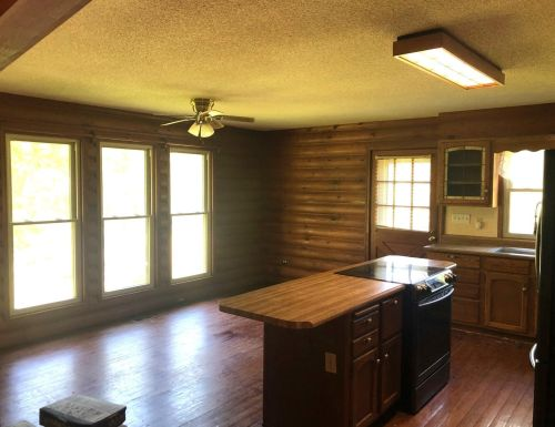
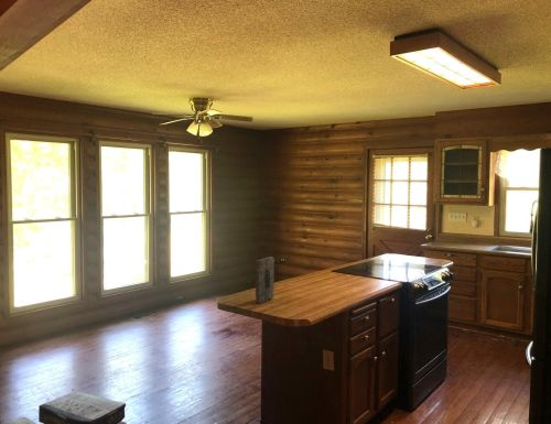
+ book (264, 279)
